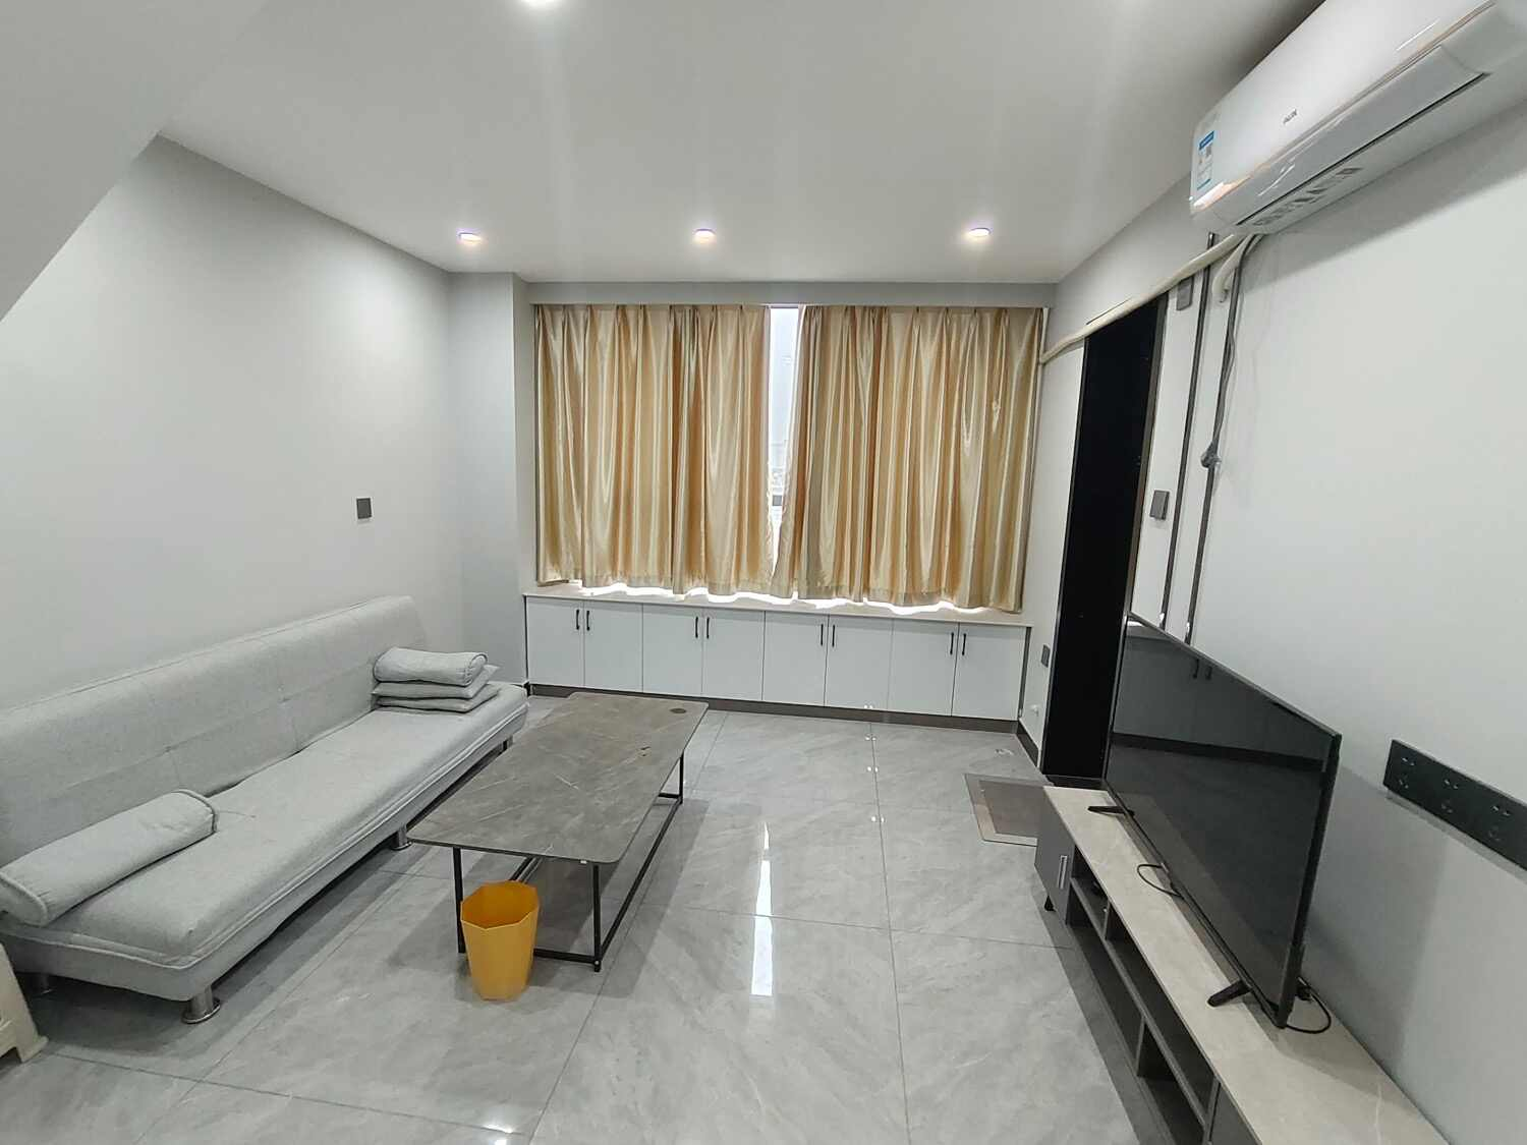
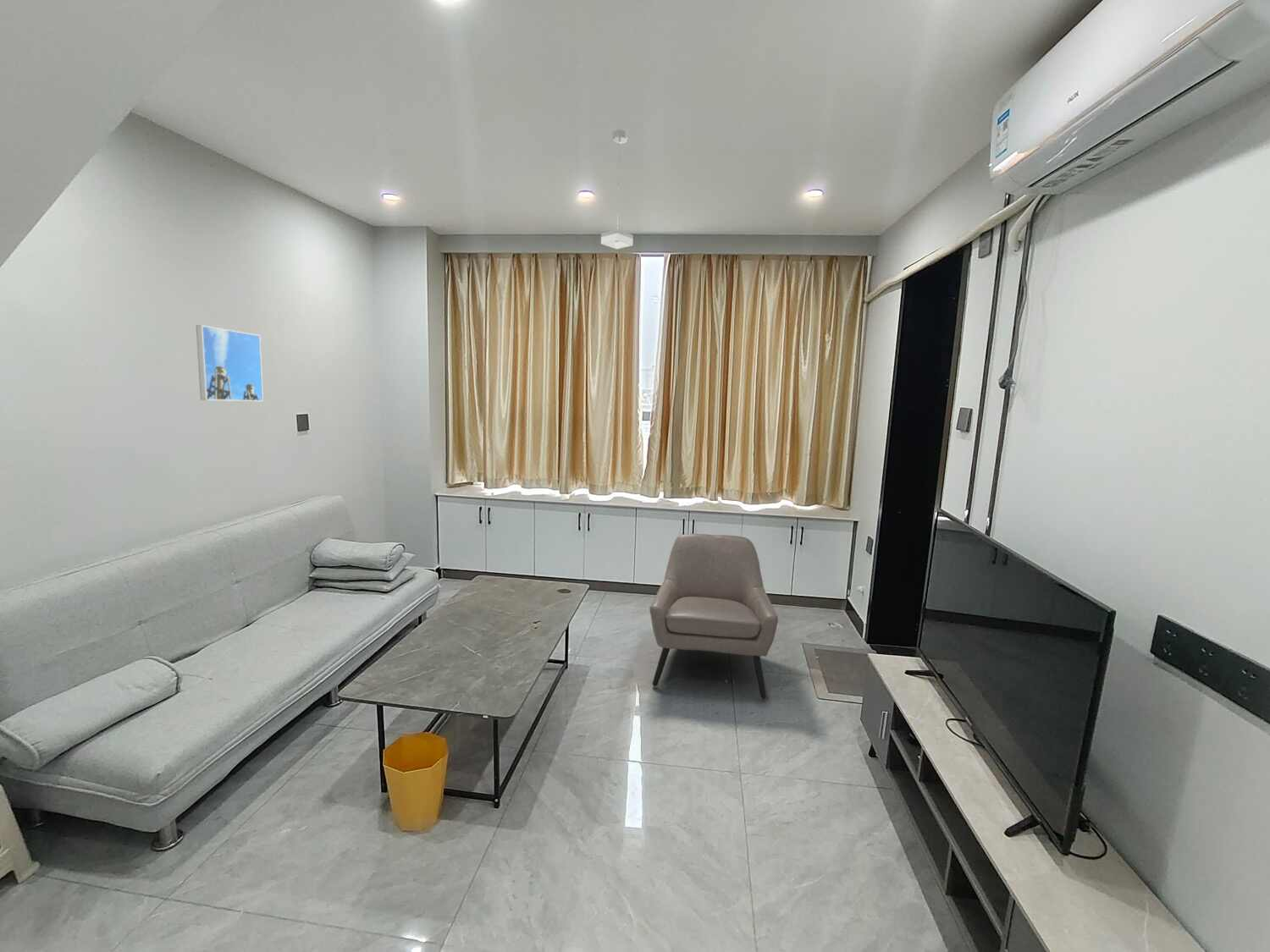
+ armchair (717, 608)
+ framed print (231, 366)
+ pendant lamp (618, 190)
